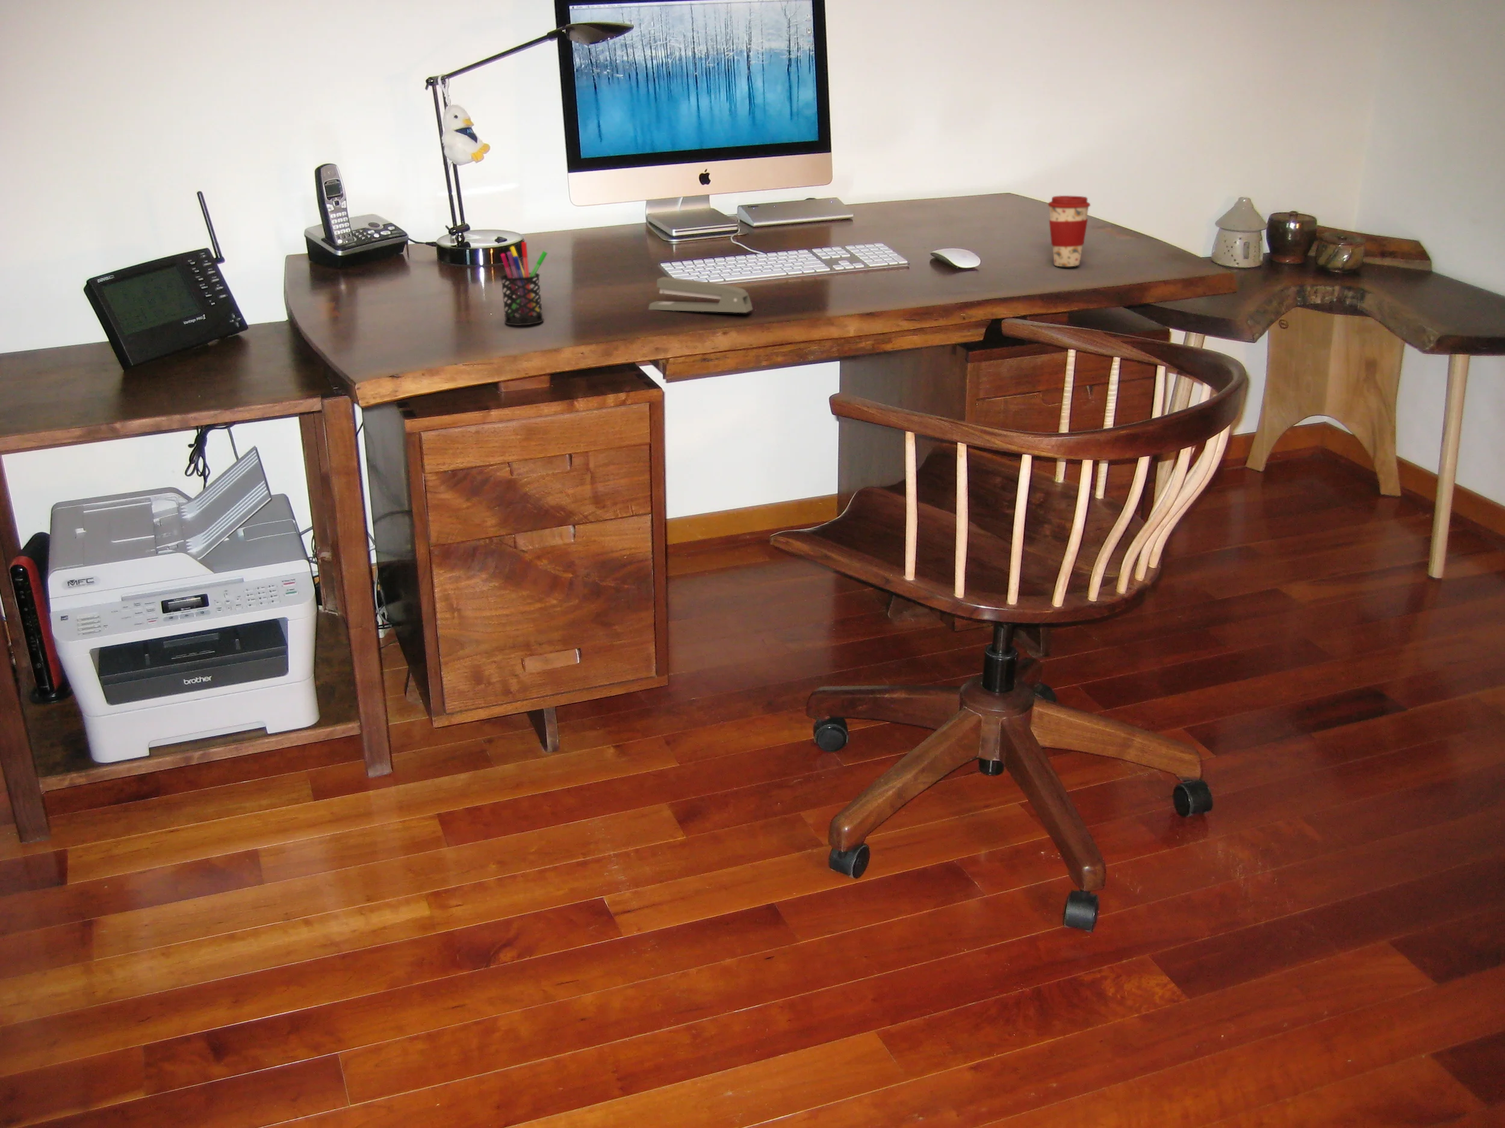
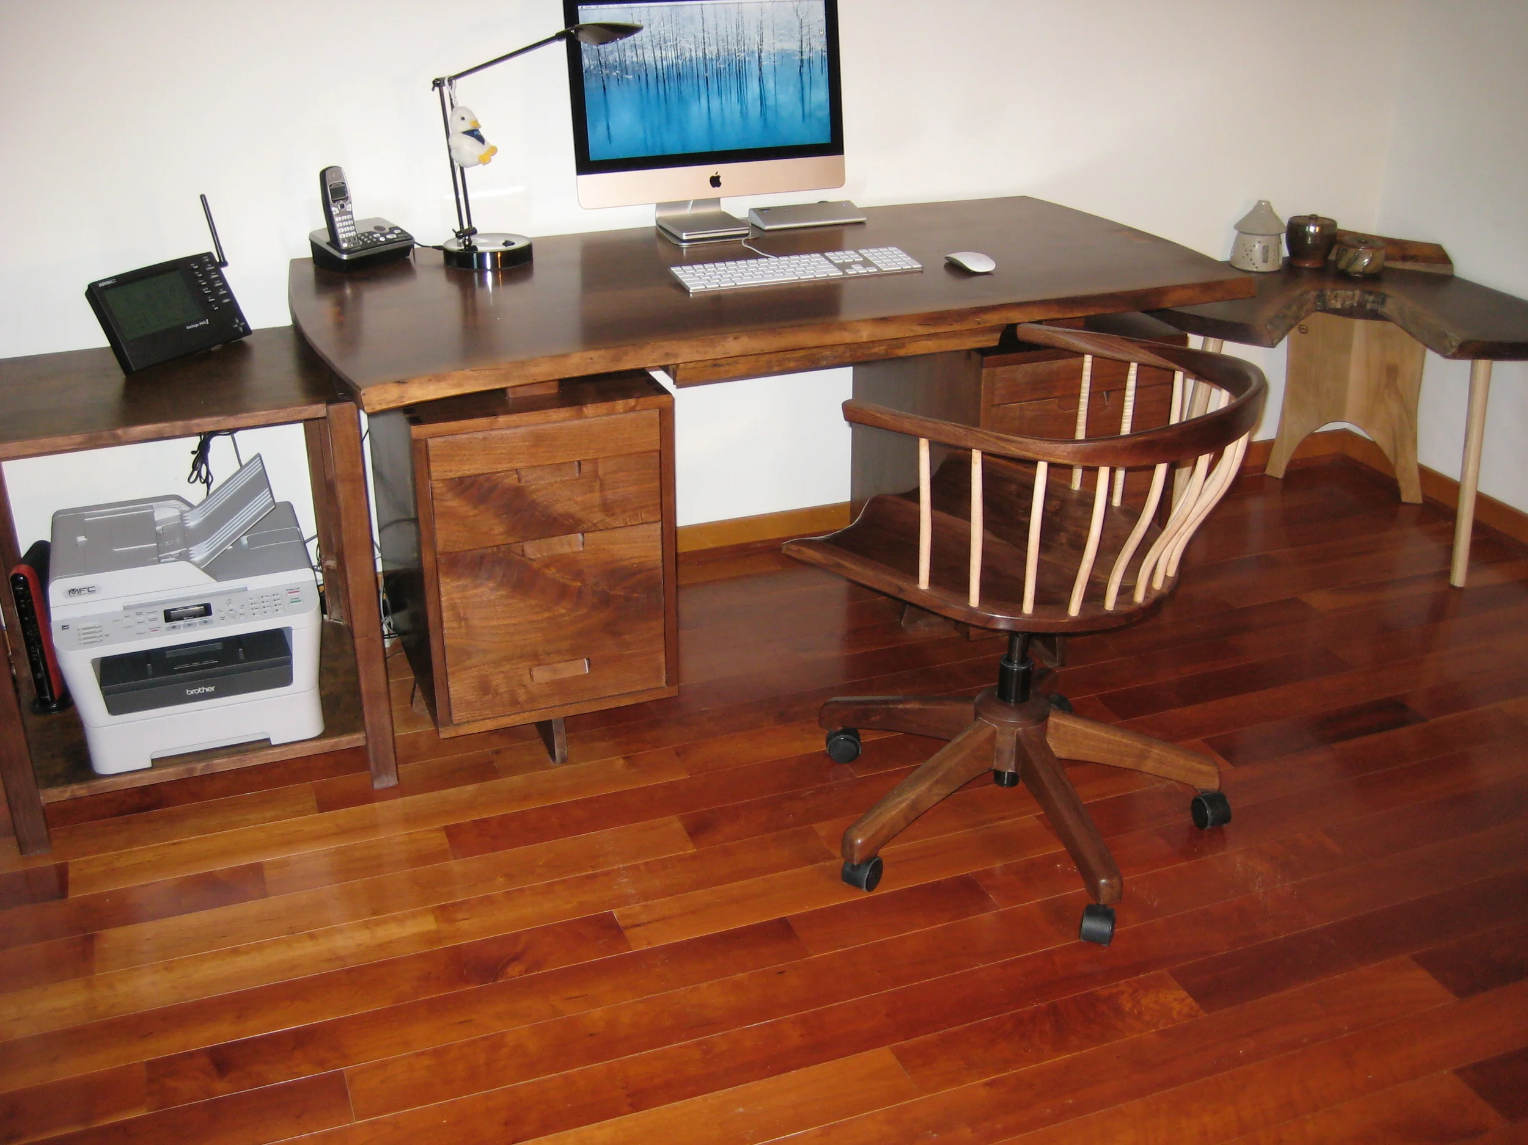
- coffee cup (1068, 231)
- stapler (699, 294)
- pen holder (525, 281)
